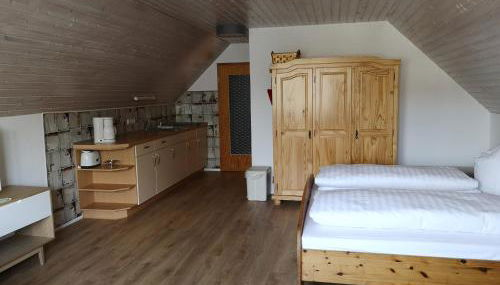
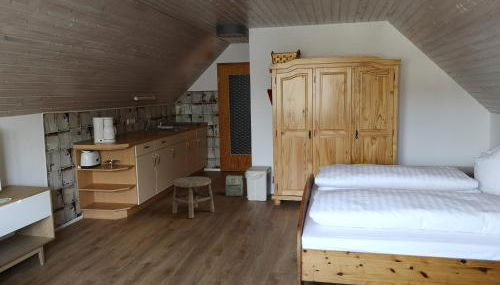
+ stool (192, 196)
+ bag (234, 185)
